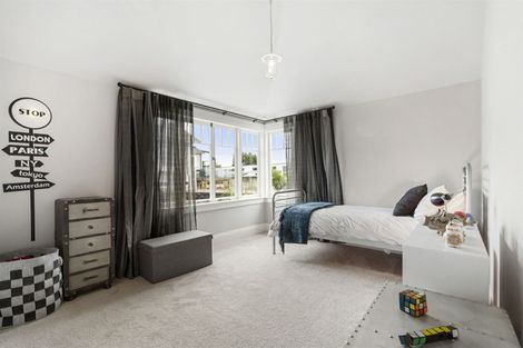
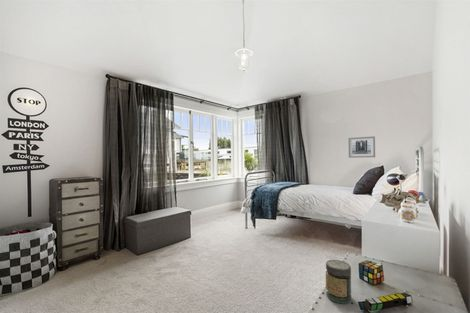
+ jar (338, 280)
+ wall art (361, 147)
